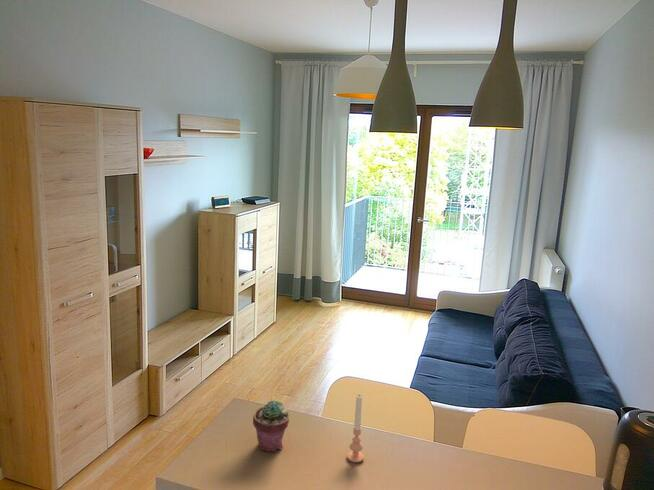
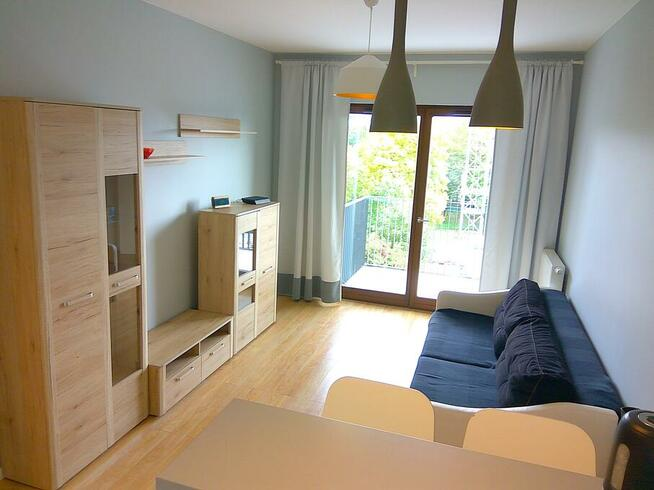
- potted succulent (271, 423)
- candle (357, 426)
